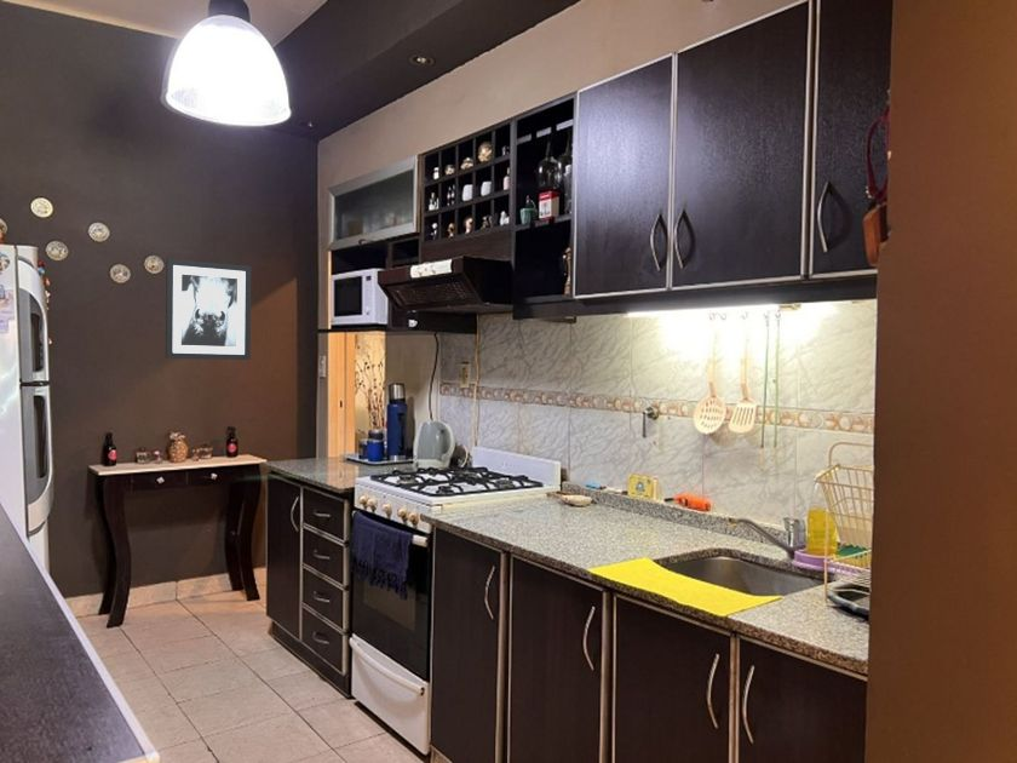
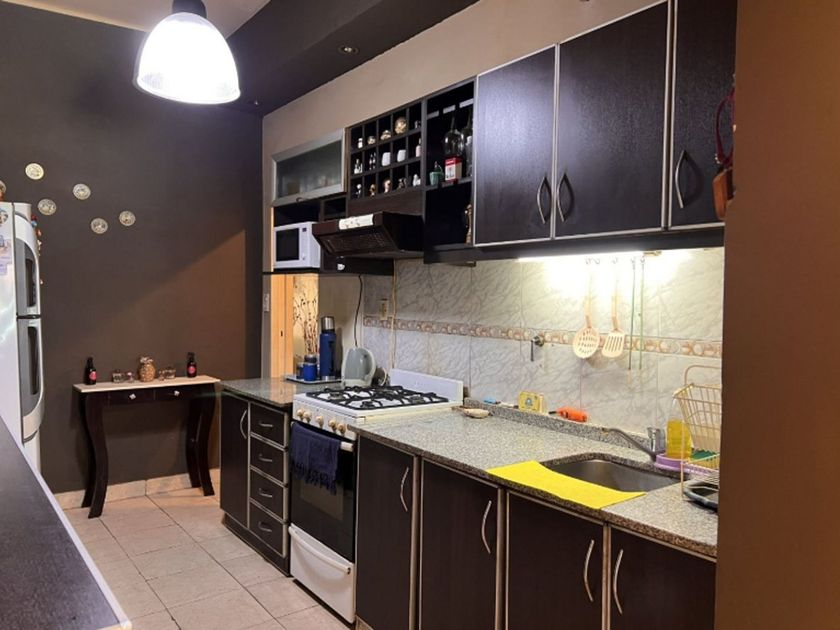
- wall art (209, 310)
